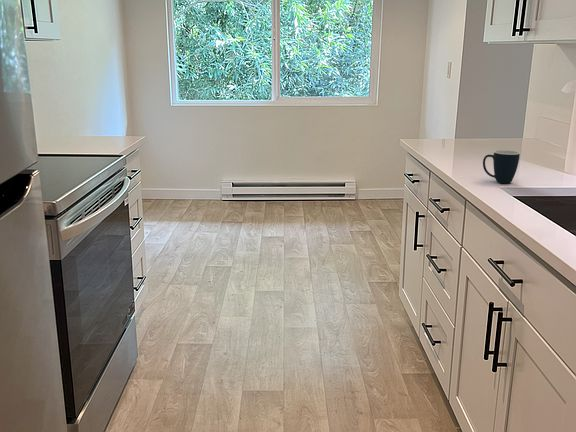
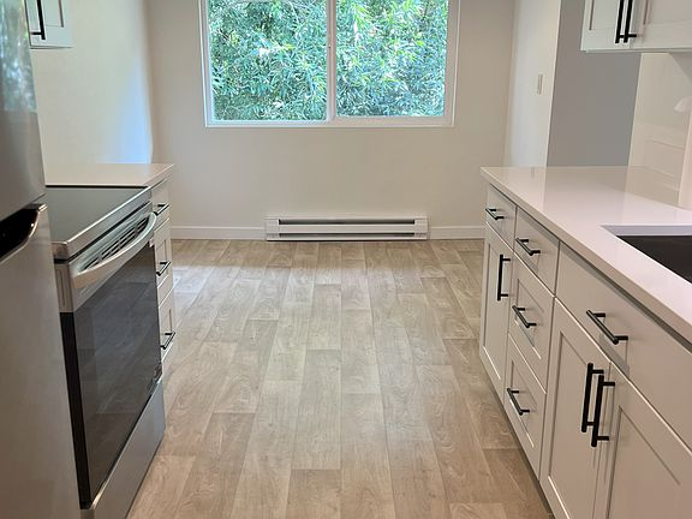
- mug (500, 166)
